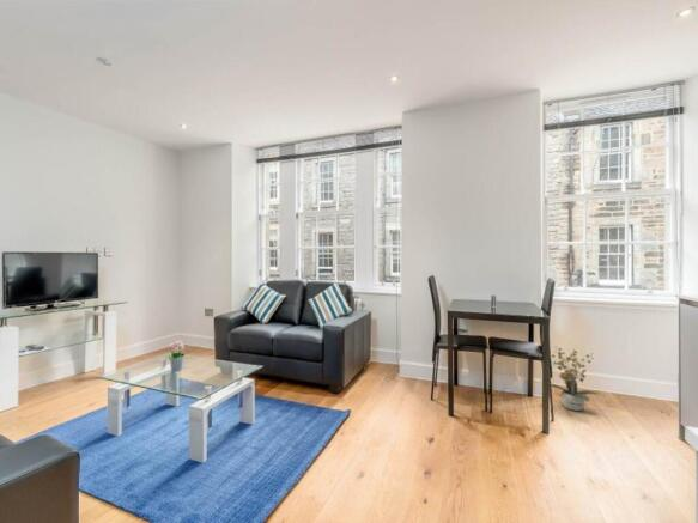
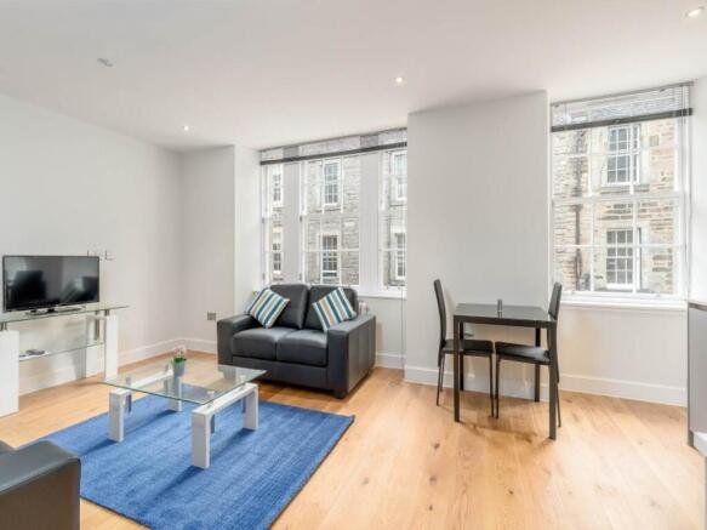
- potted plant (569, 378)
